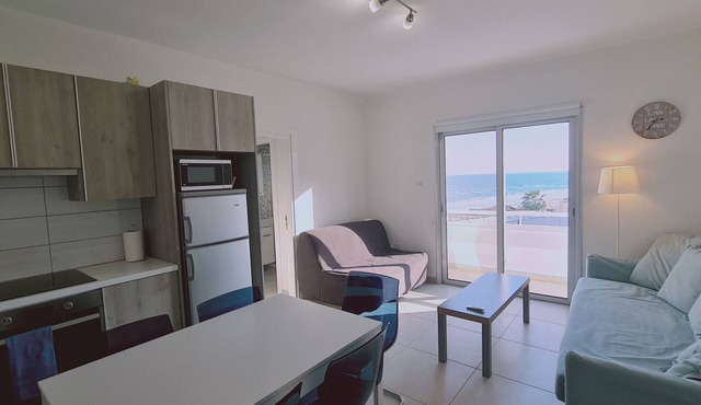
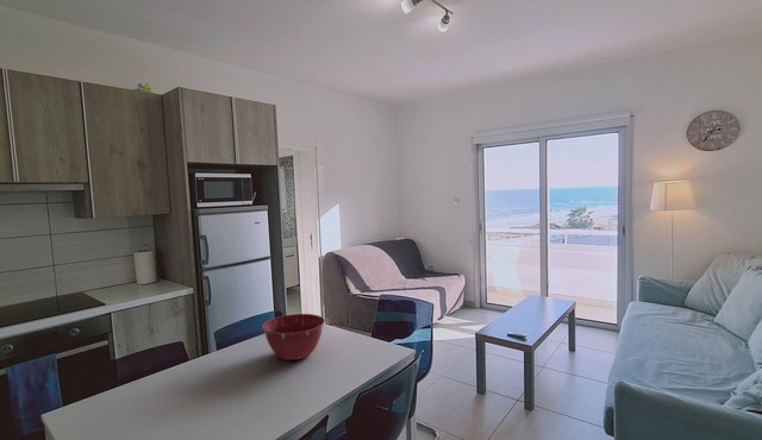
+ mixing bowl (294, 338)
